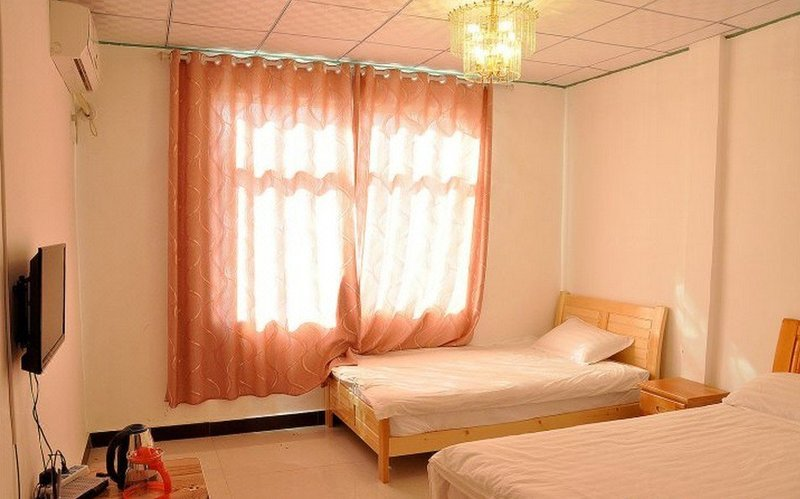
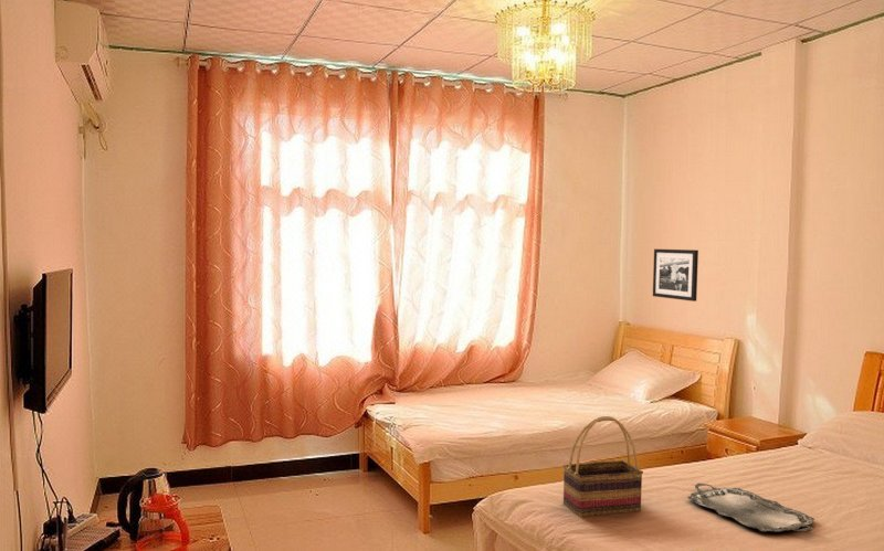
+ picture frame (674, 274)
+ serving tray (748, 508)
+ woven basket (602, 462)
